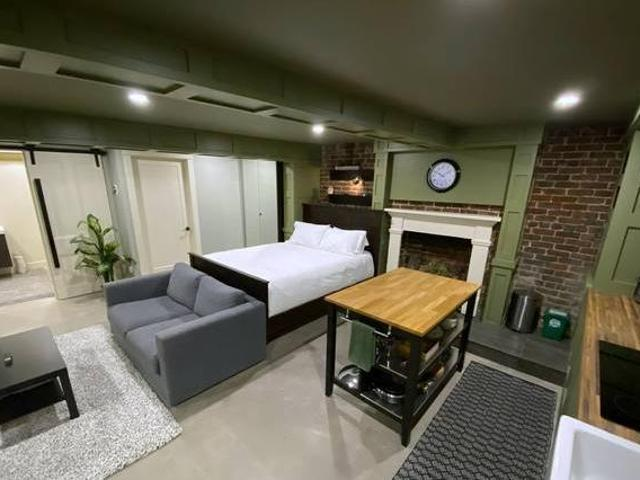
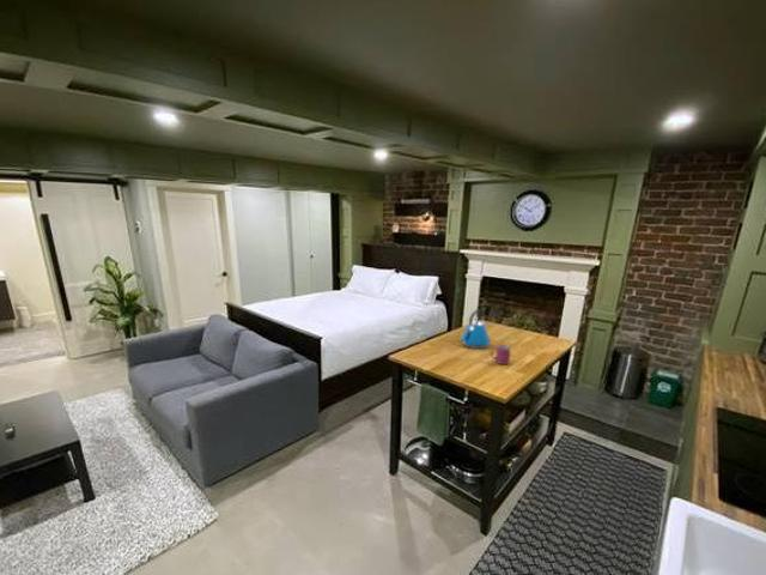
+ kettle (475, 327)
+ mug (500, 353)
